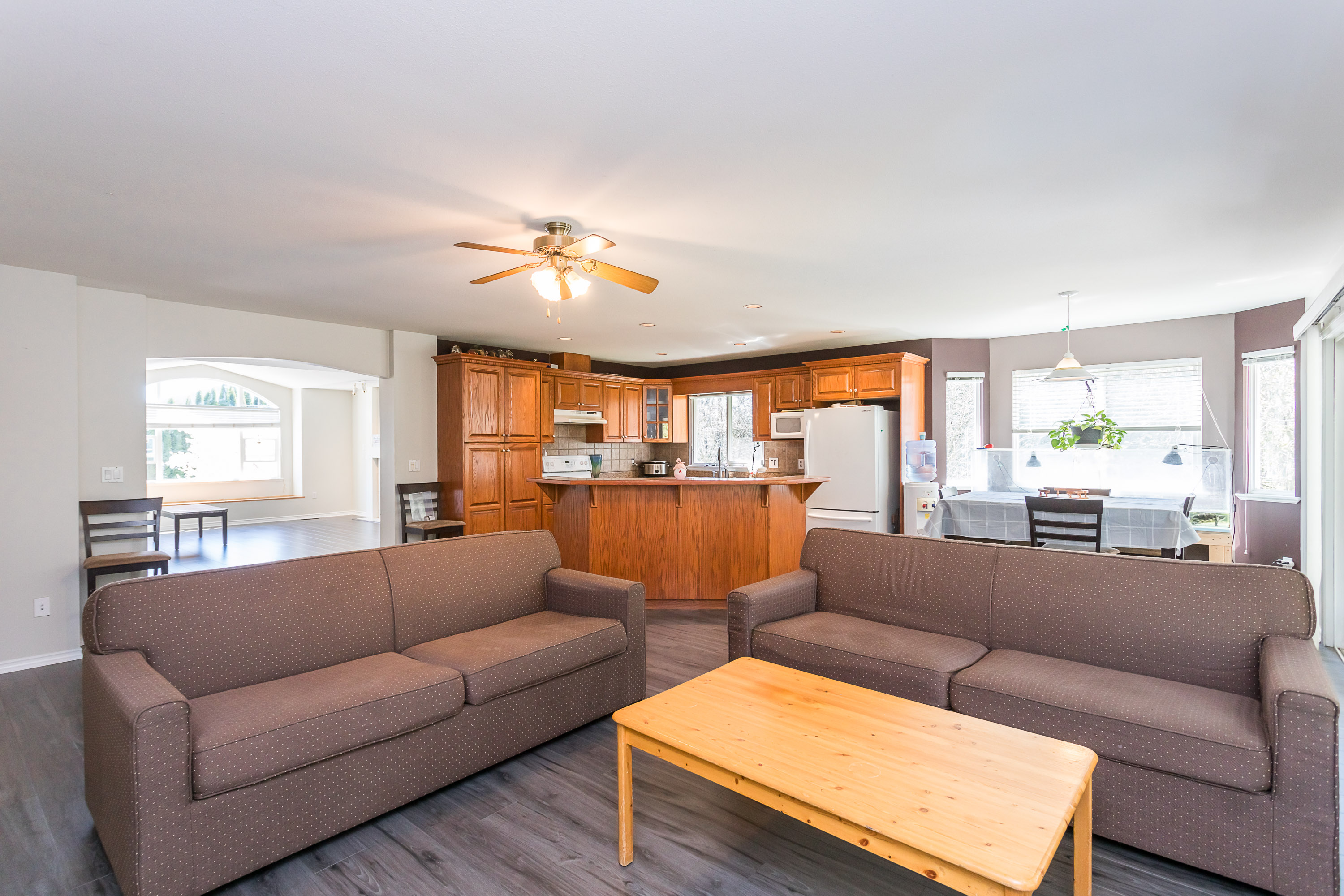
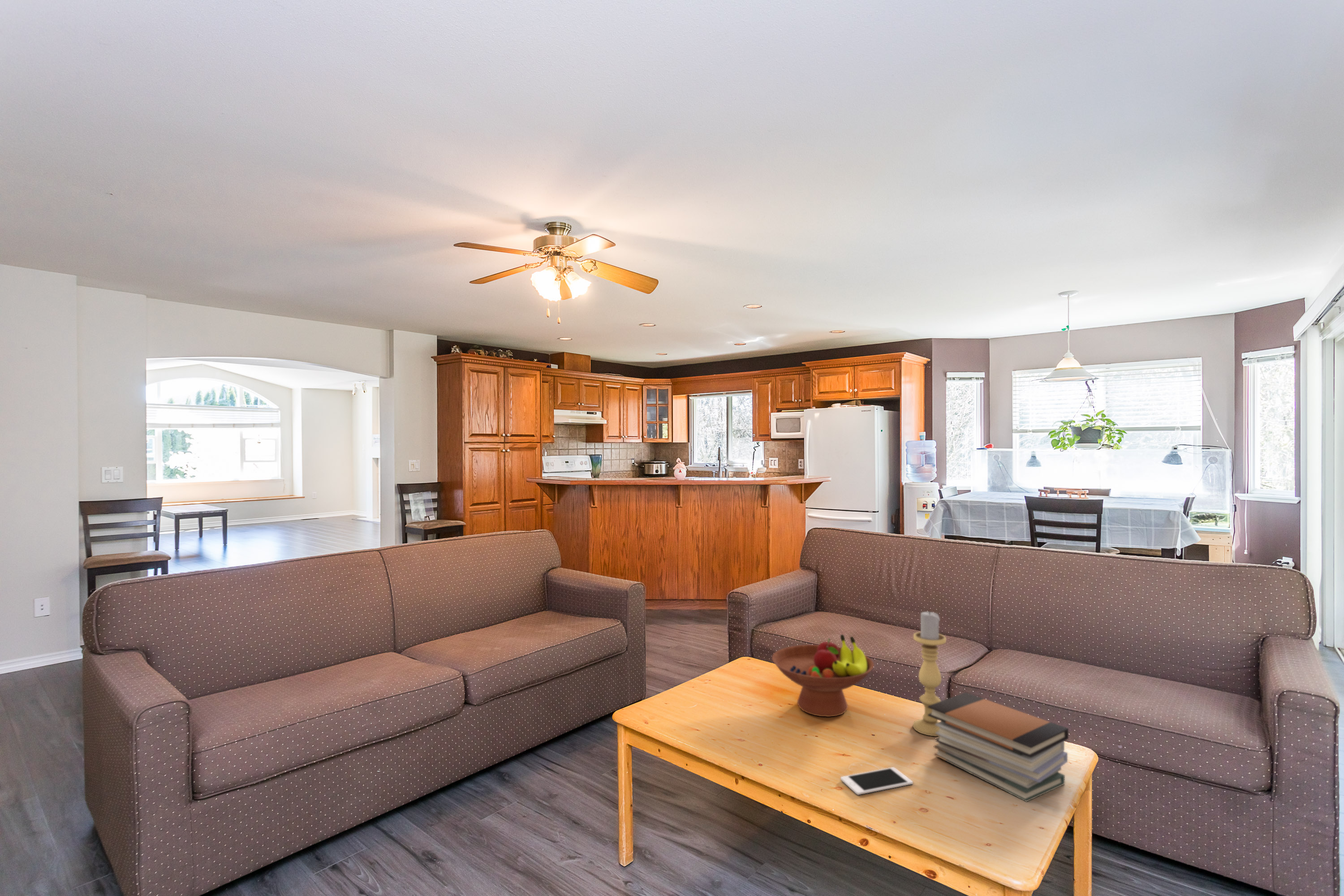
+ book stack (997, 743)
+ fruit bowl (822, 674)
+ cell phone (876, 780)
+ candle holder (930, 670)
